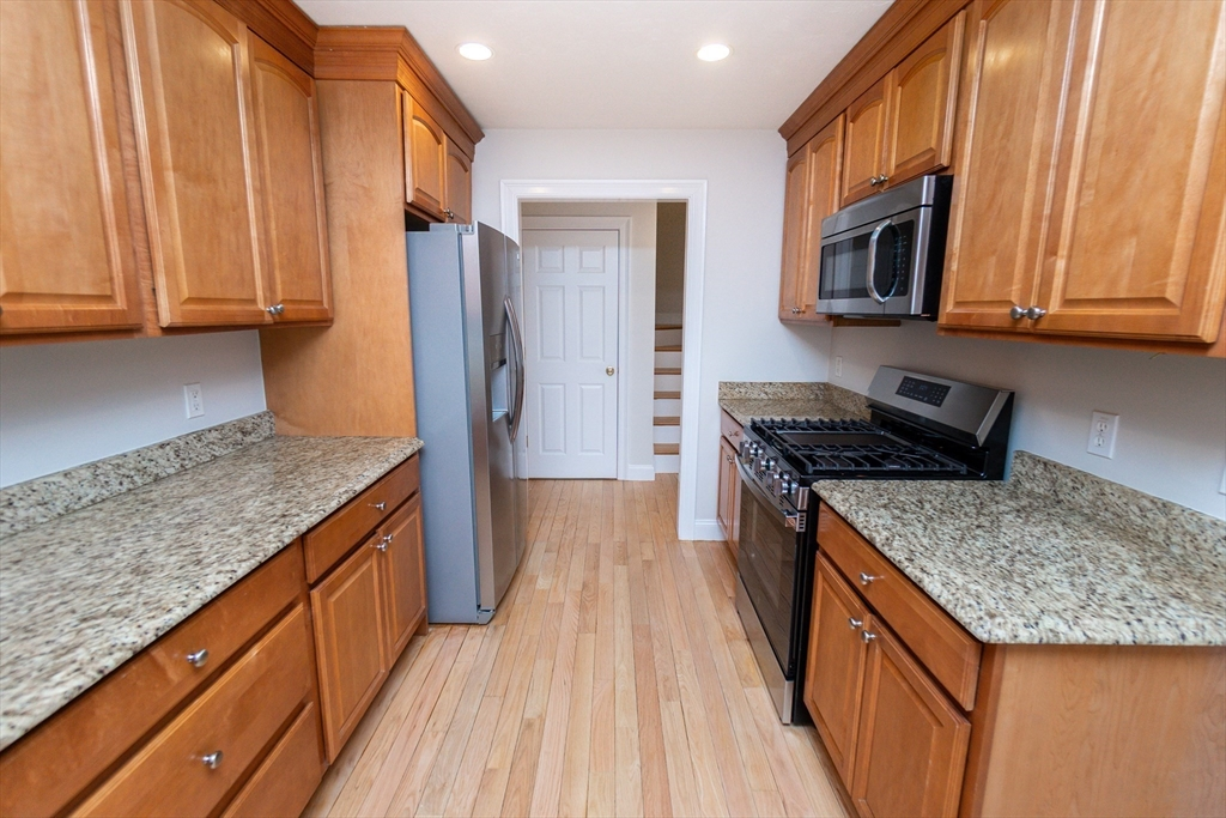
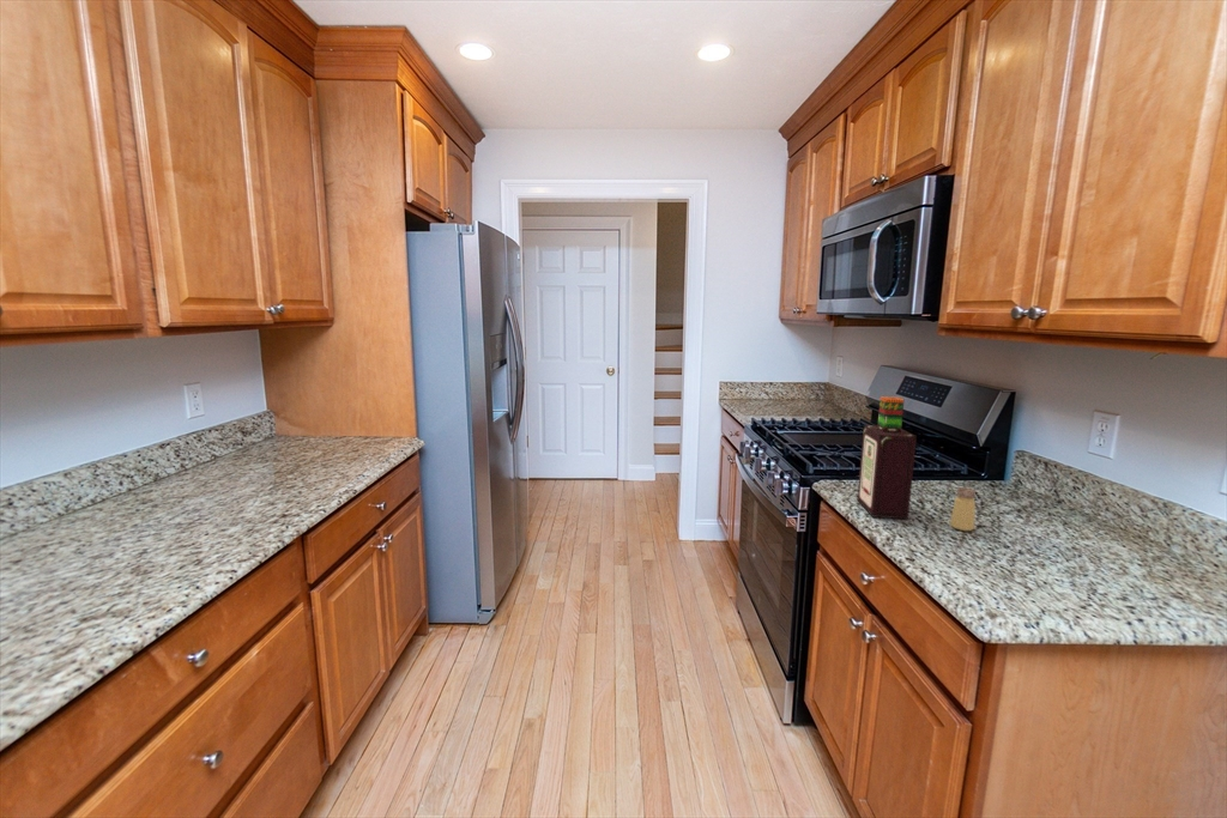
+ saltshaker (963, 508)
+ bottle (886, 454)
